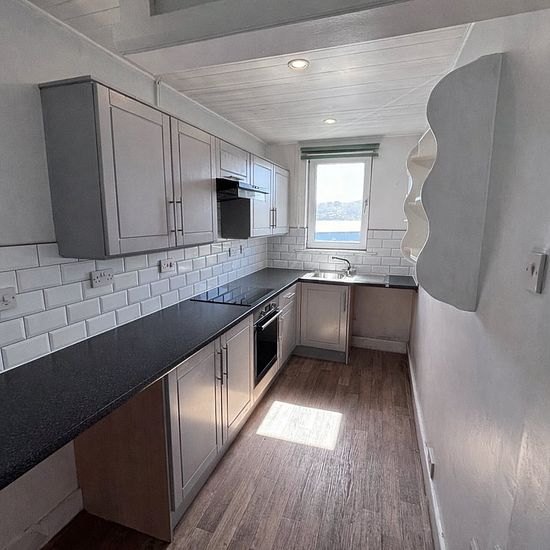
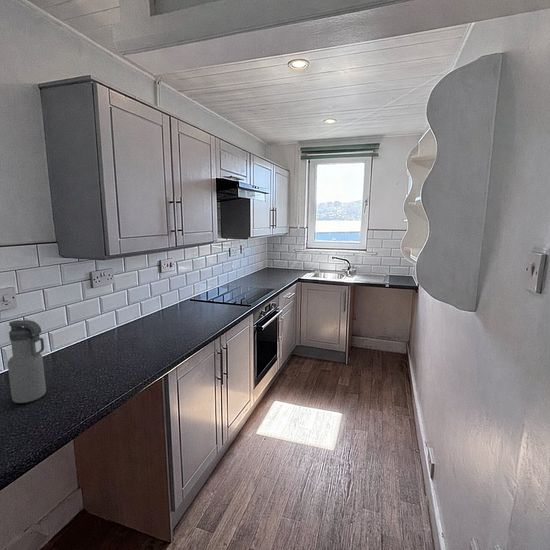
+ water bottle (26, 359)
